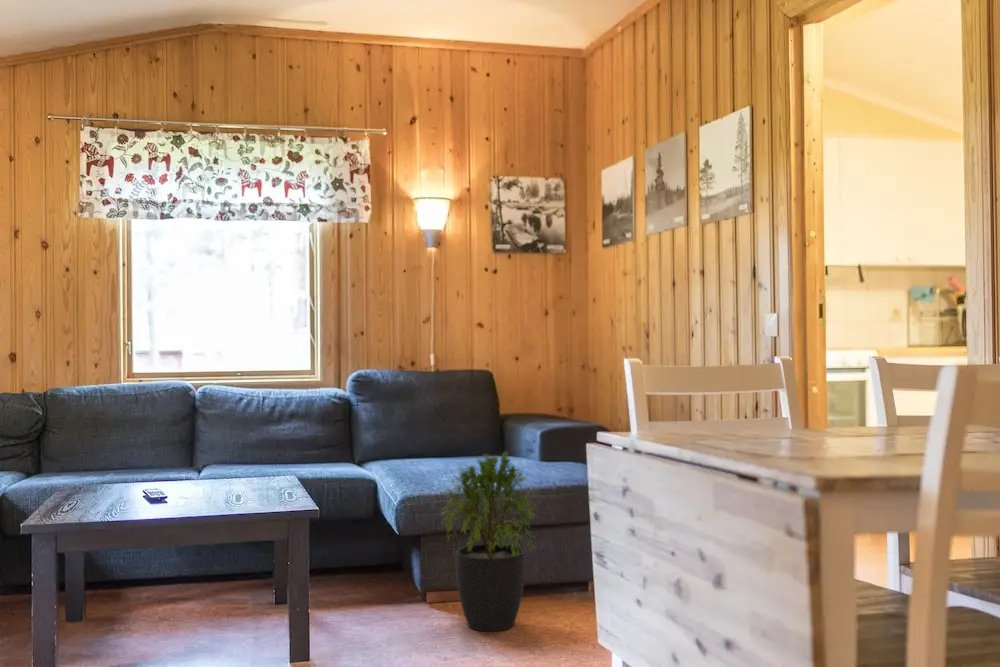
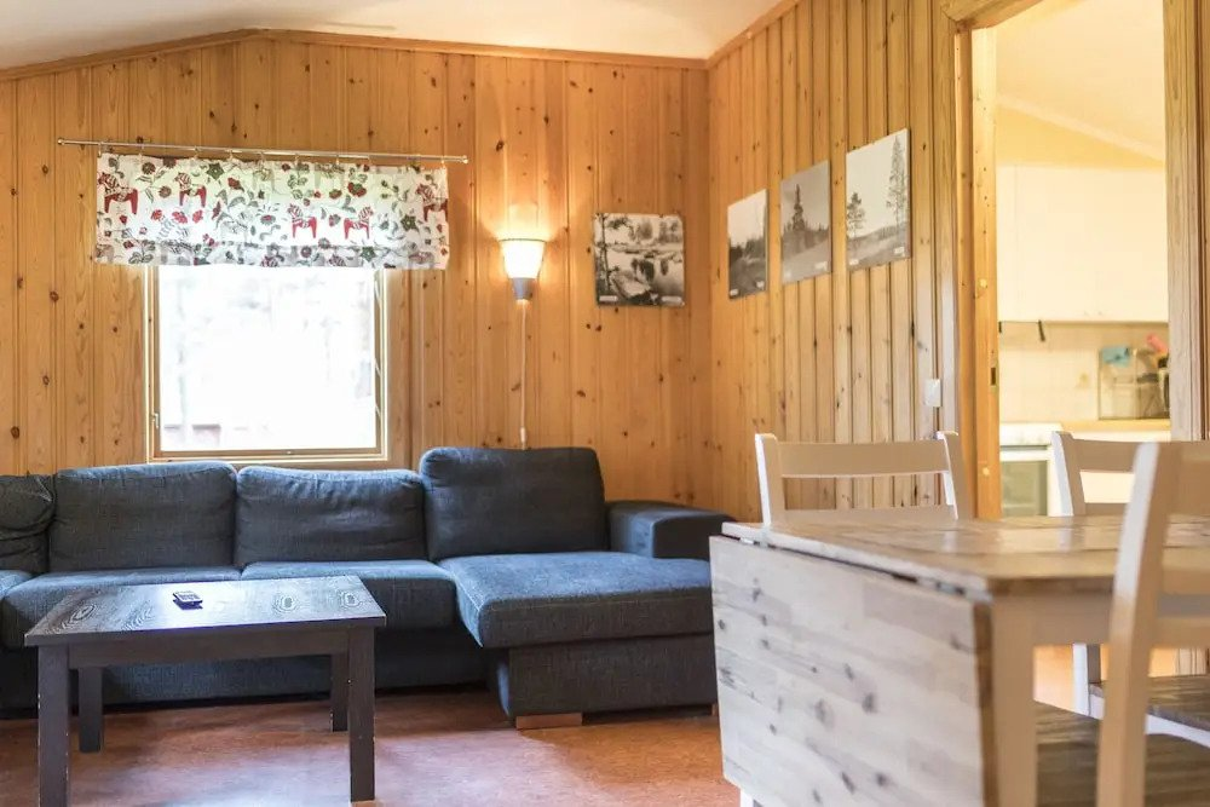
- potted plant (486, 537)
